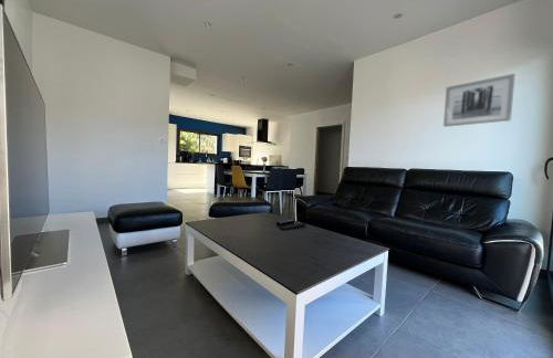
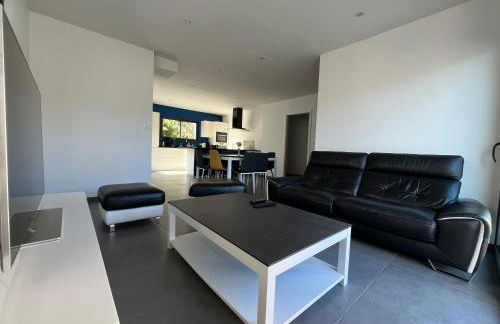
- wall art (476, 103)
